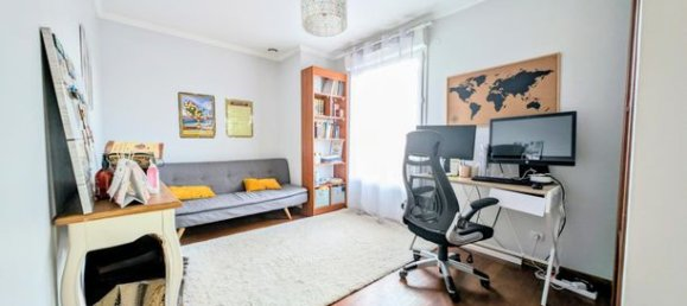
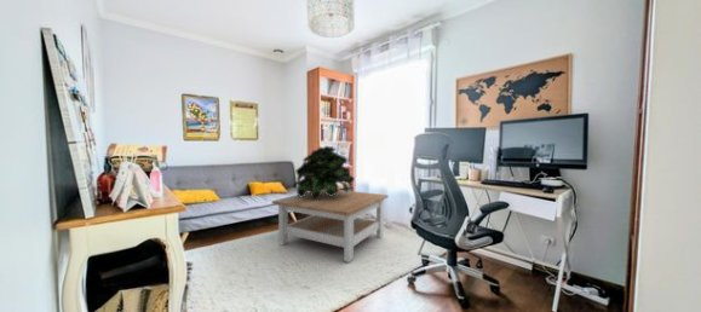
+ potted plant (324, 169)
+ coffee table (333, 219)
